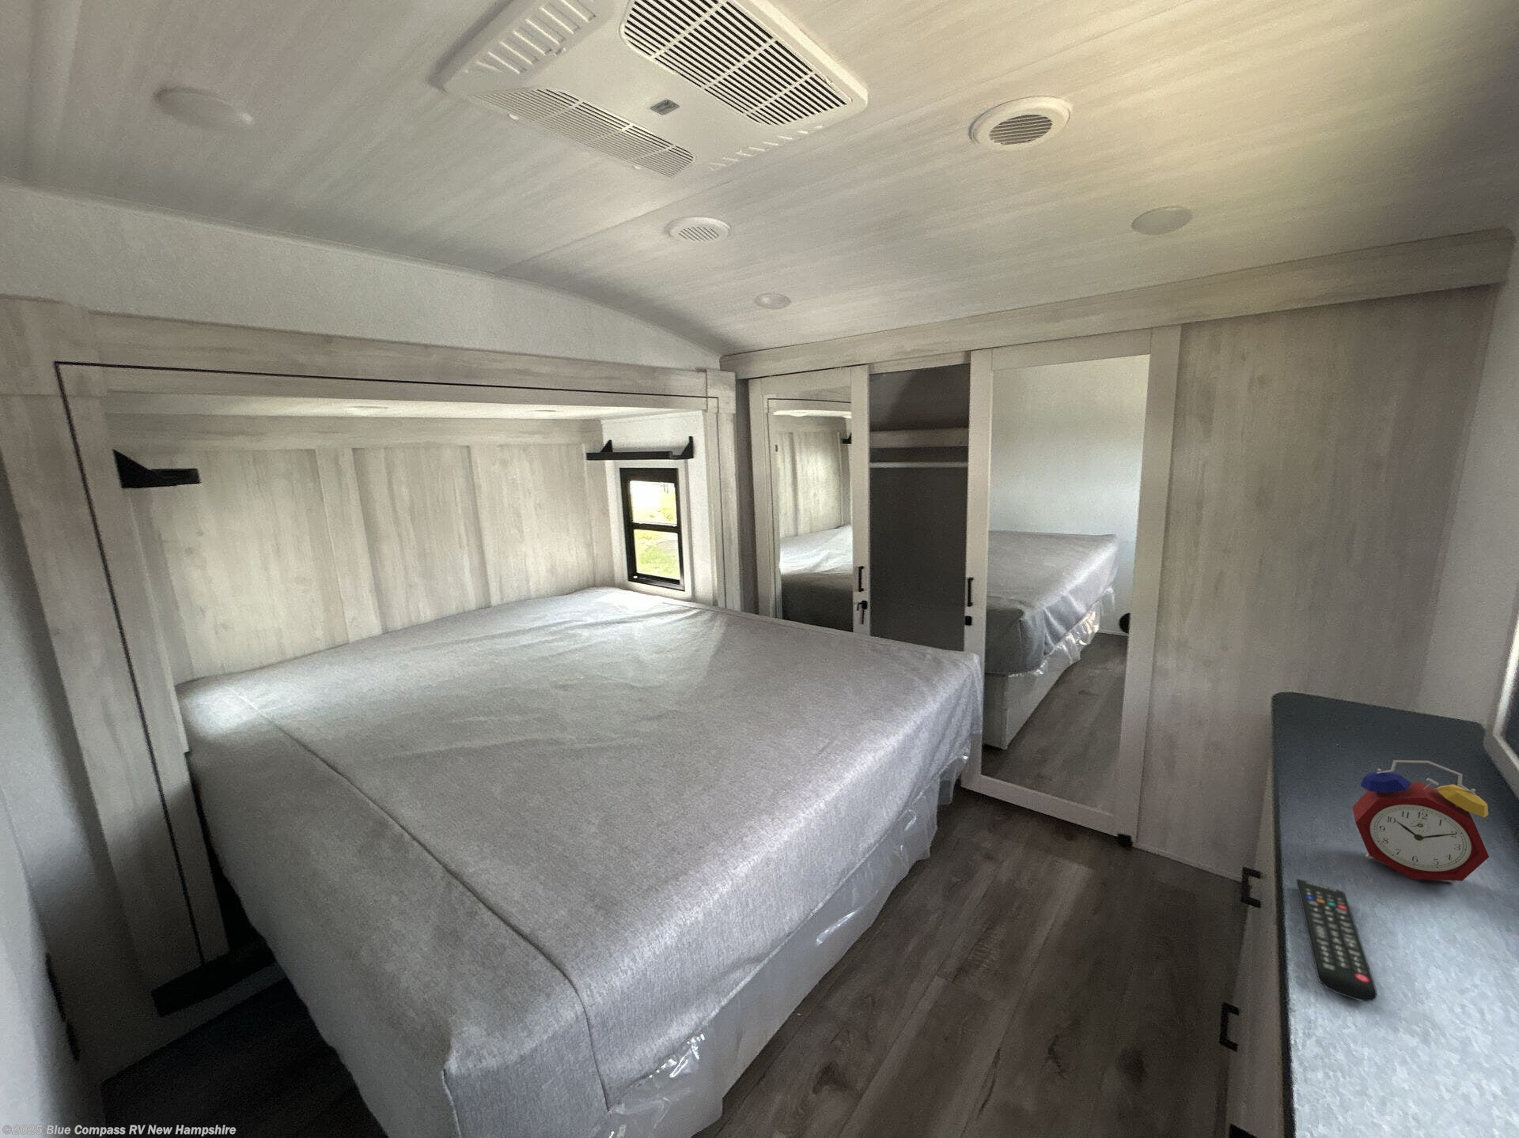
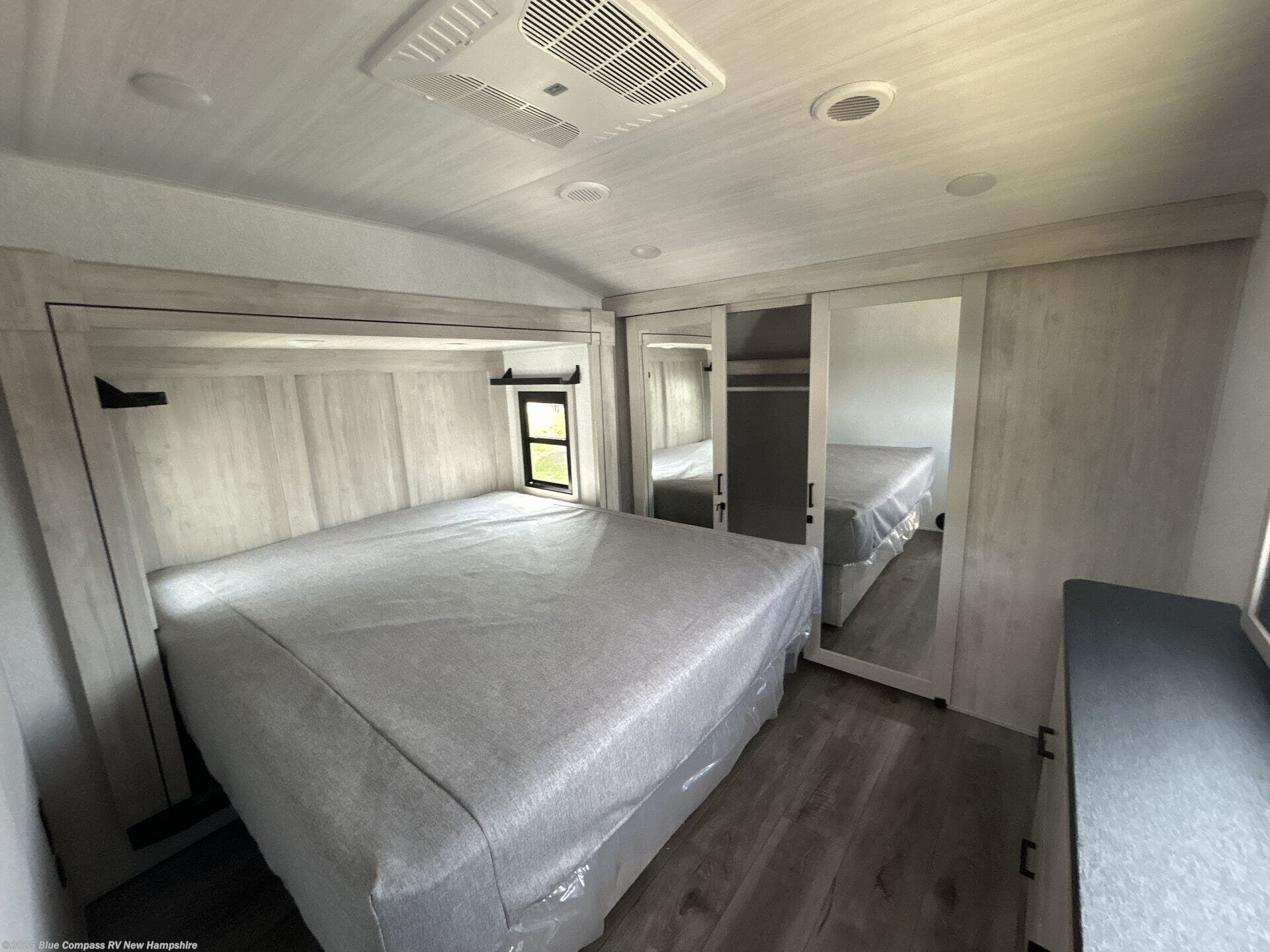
- alarm clock (1417, 813)
- remote control (1331, 932)
